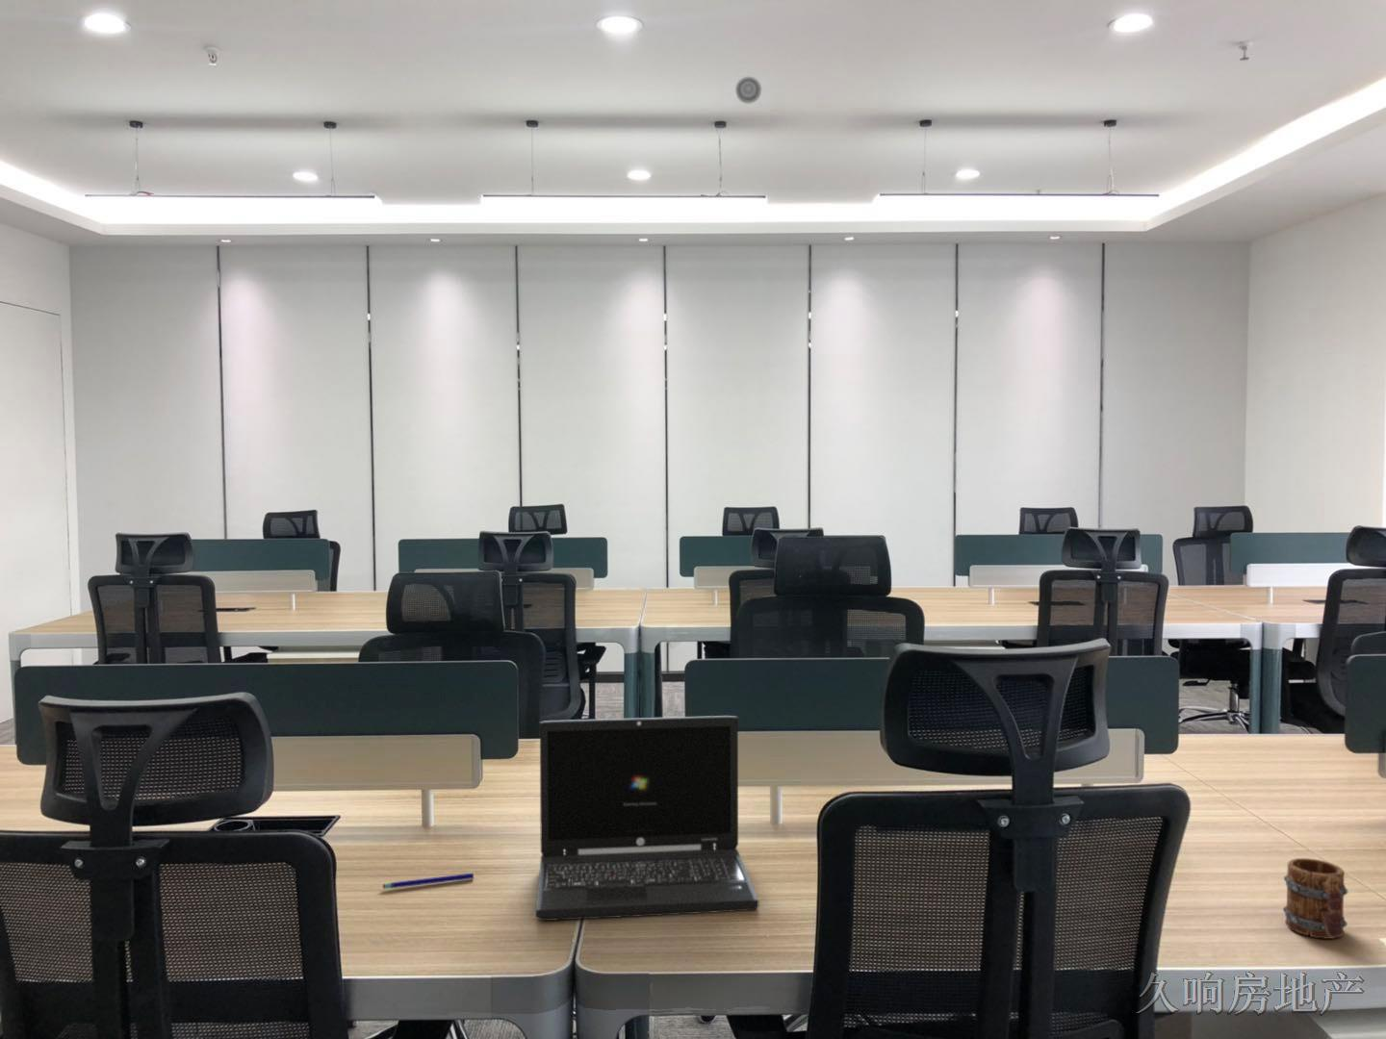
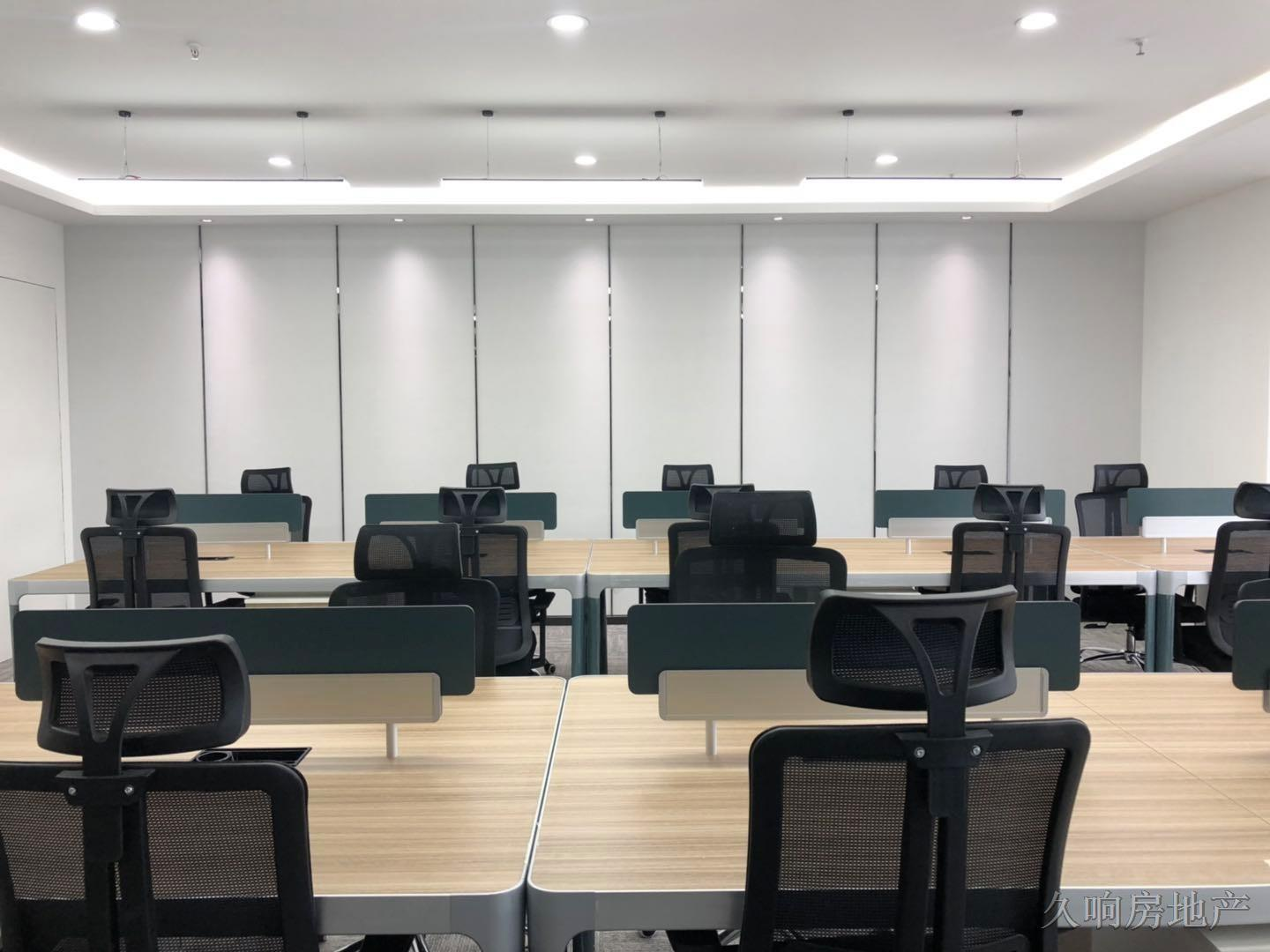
- pen (428, 881)
- smoke detector (748, 88)
- mug (1319, 897)
- laptop (644, 811)
